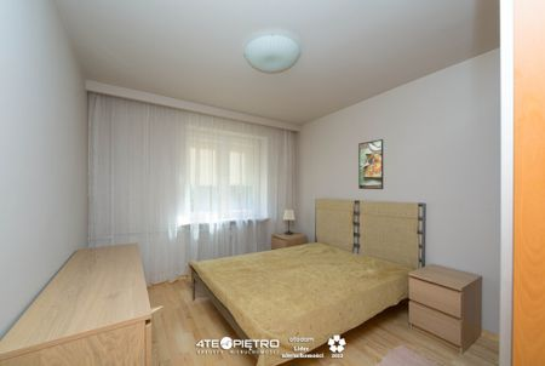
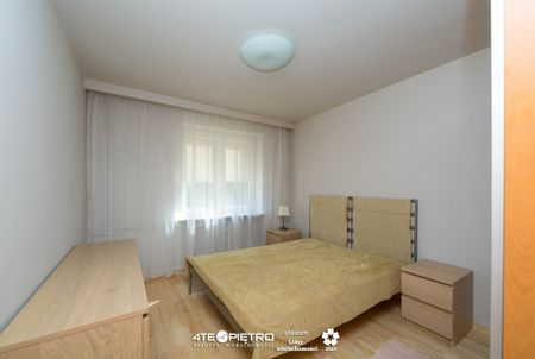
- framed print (369, 165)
